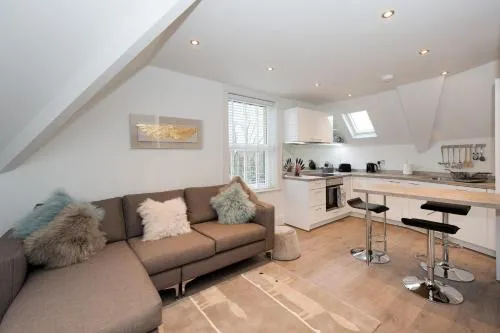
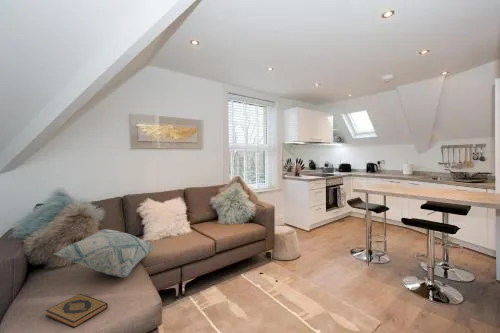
+ decorative pillow (111, 251)
+ hardback book (77, 309)
